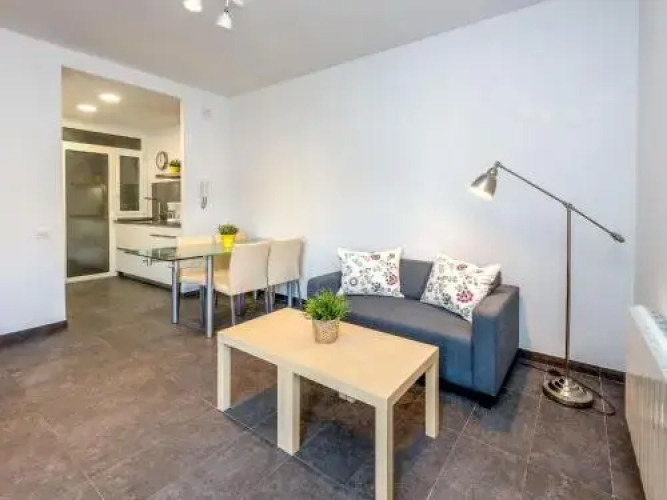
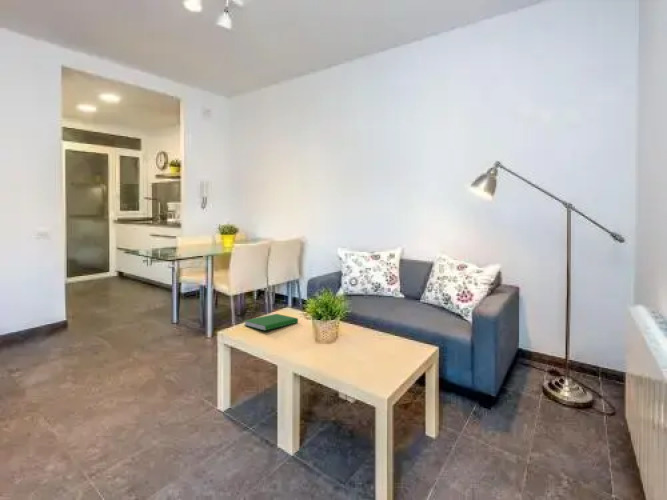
+ hardcover book (271, 321)
